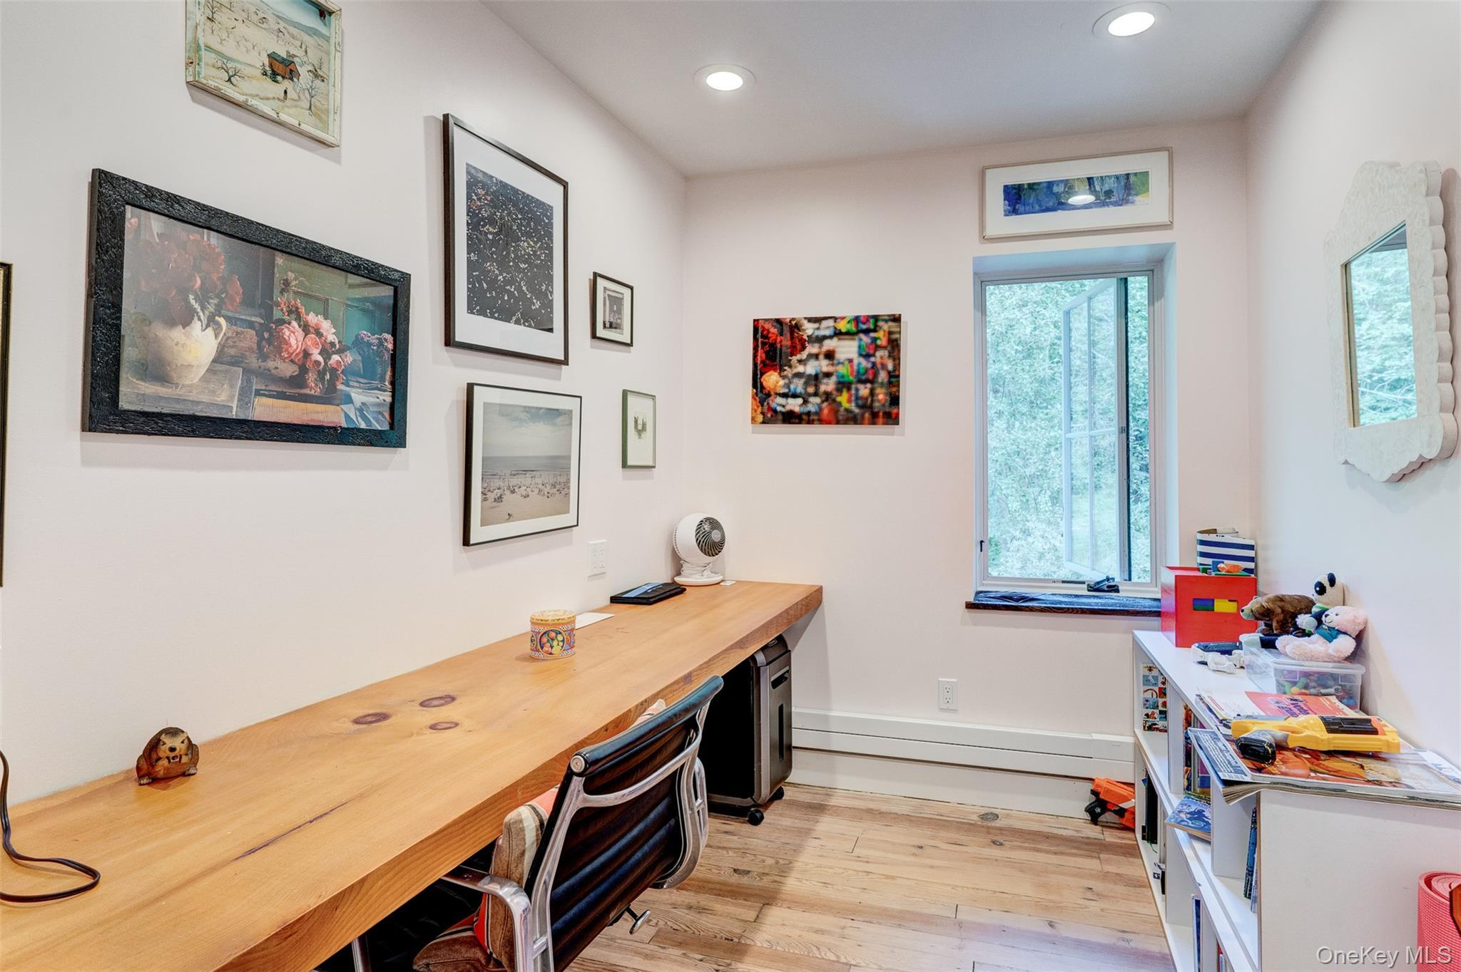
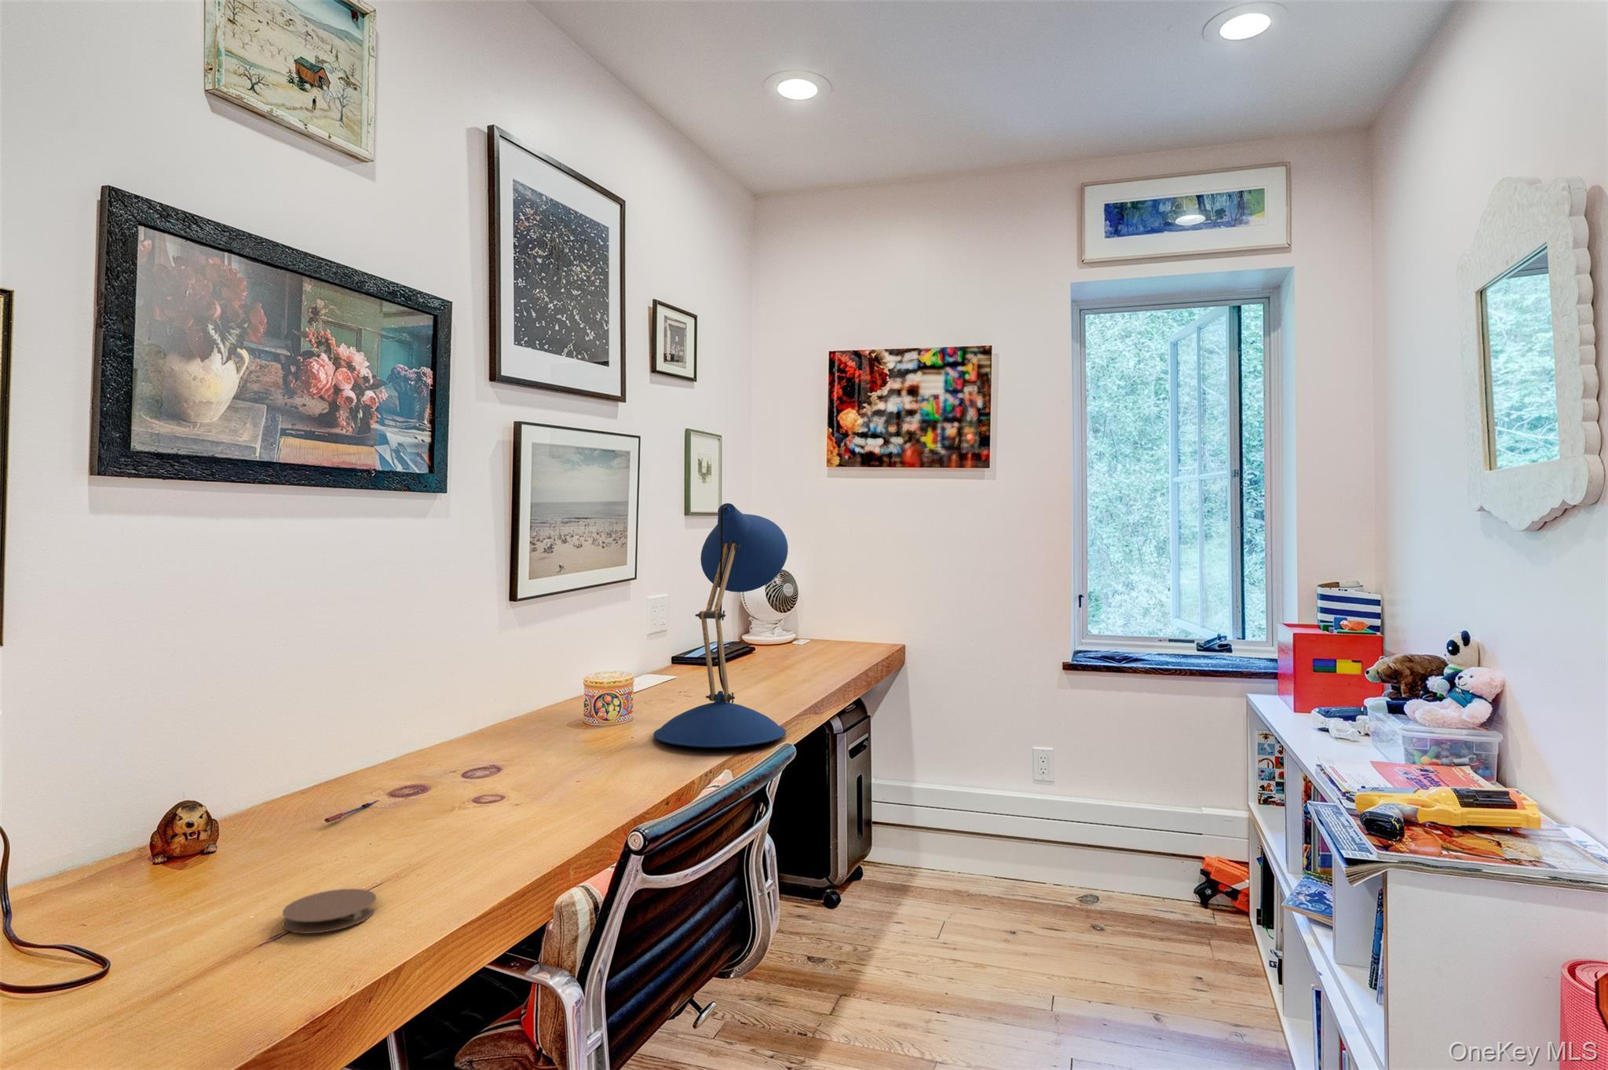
+ pen (355, 808)
+ desk lamp (725, 616)
+ coaster (330, 909)
